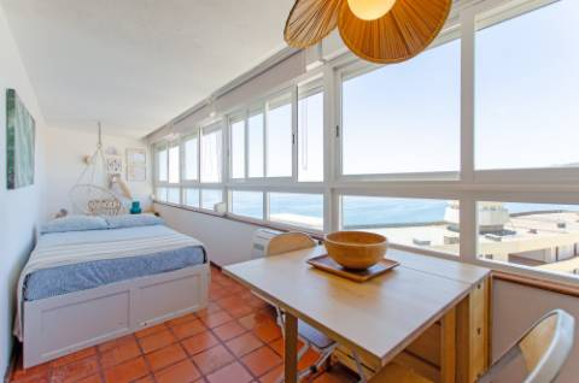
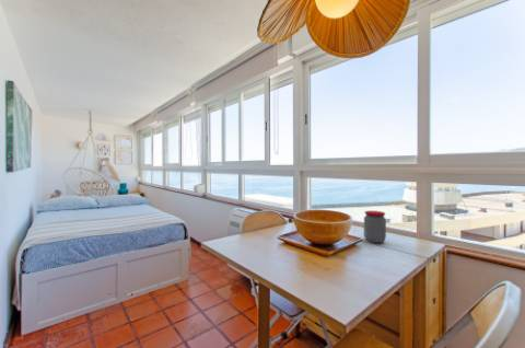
+ jar (374, 225)
